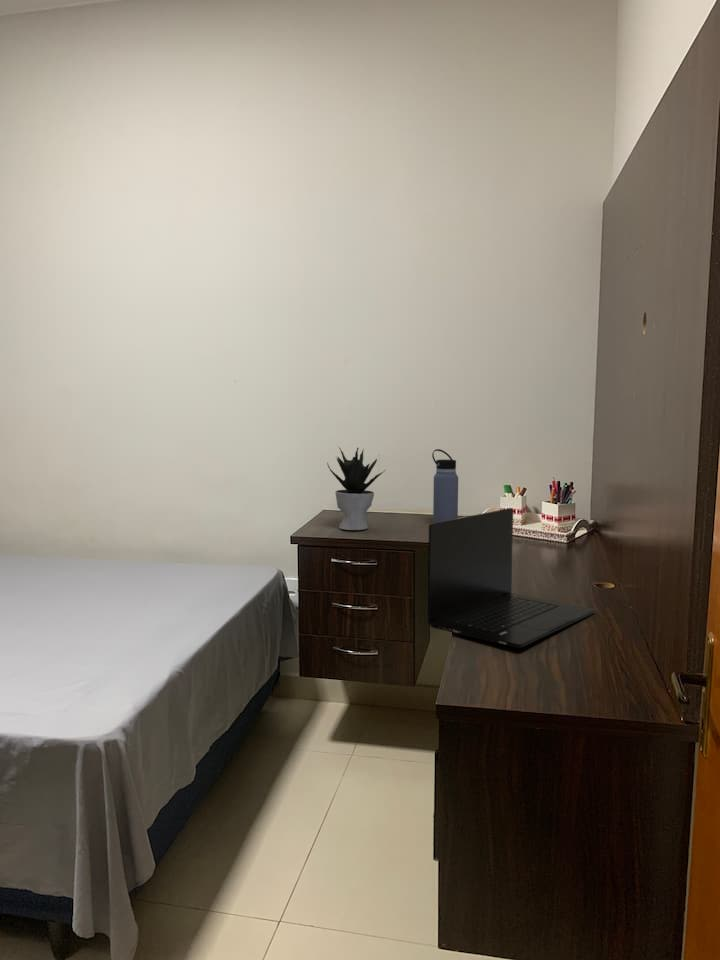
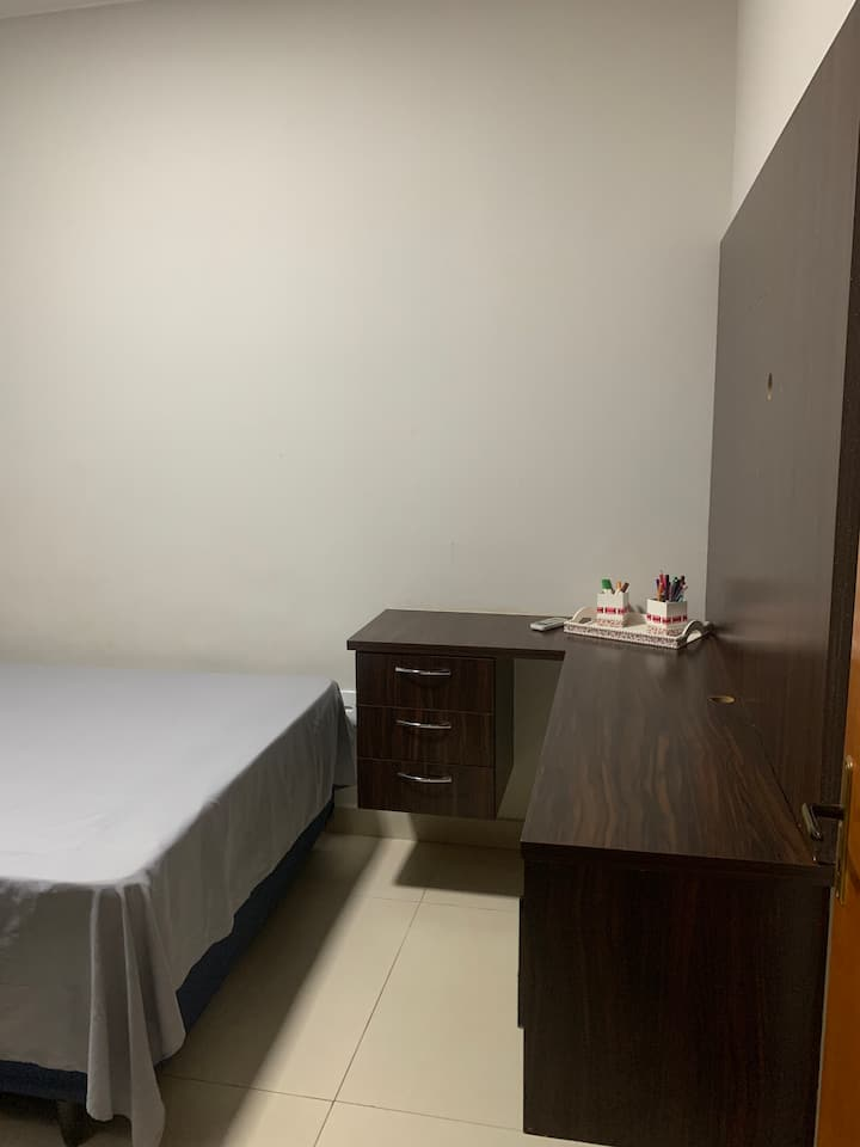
- laptop (511, 570)
- potted plant (351, 487)
- water bottle (445, 487)
